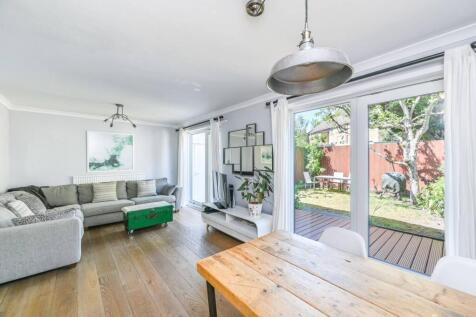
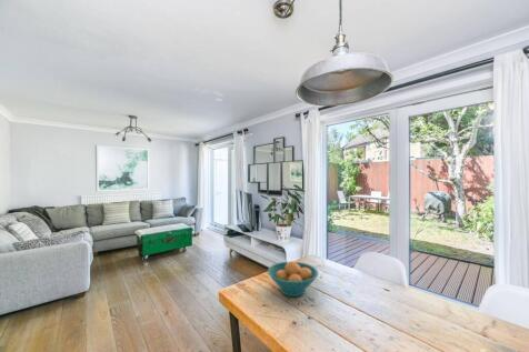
+ fruit bowl (292, 275)
